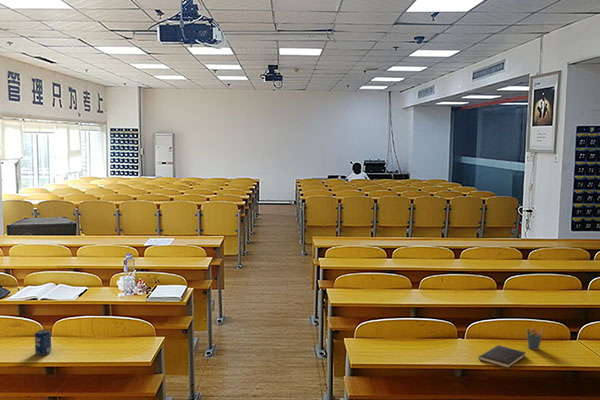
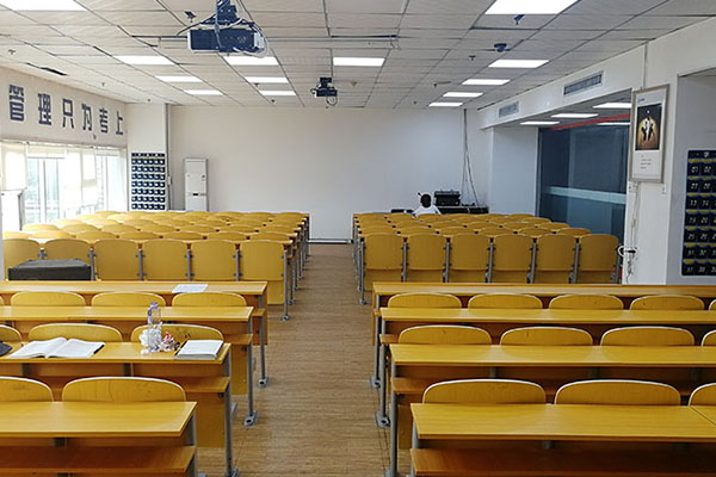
- pen holder (534, 337)
- beverage can (43, 342)
- hardcover book (502, 356)
